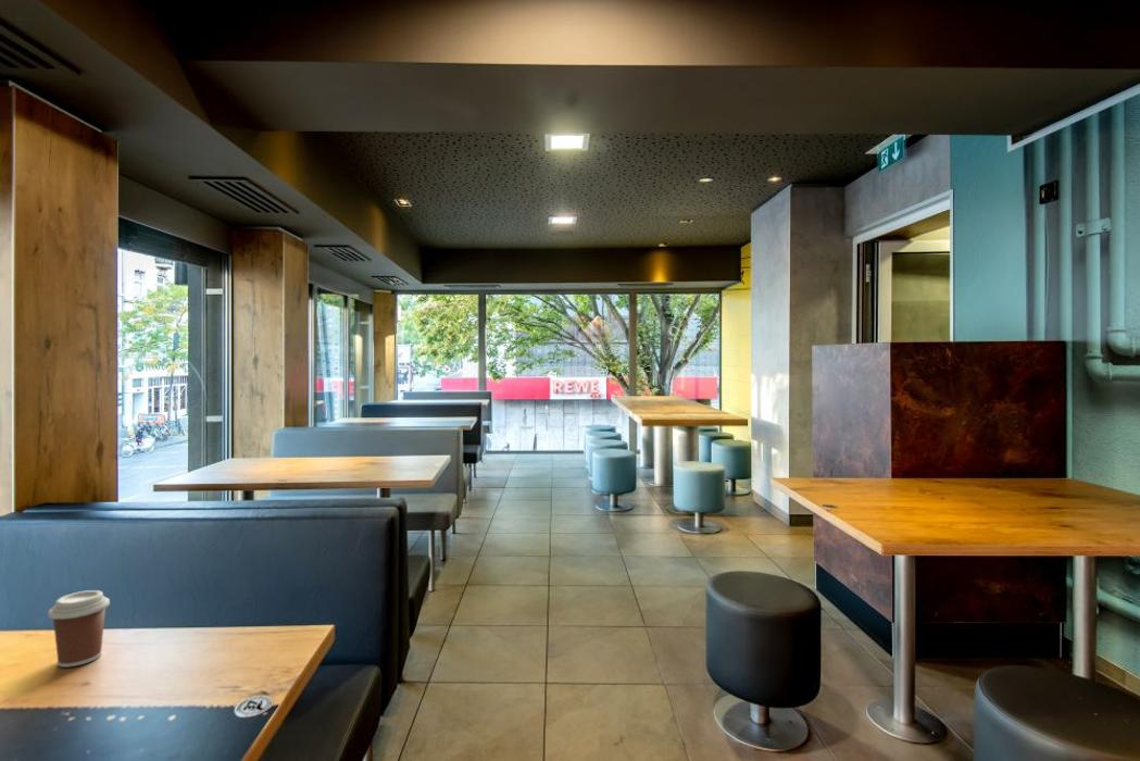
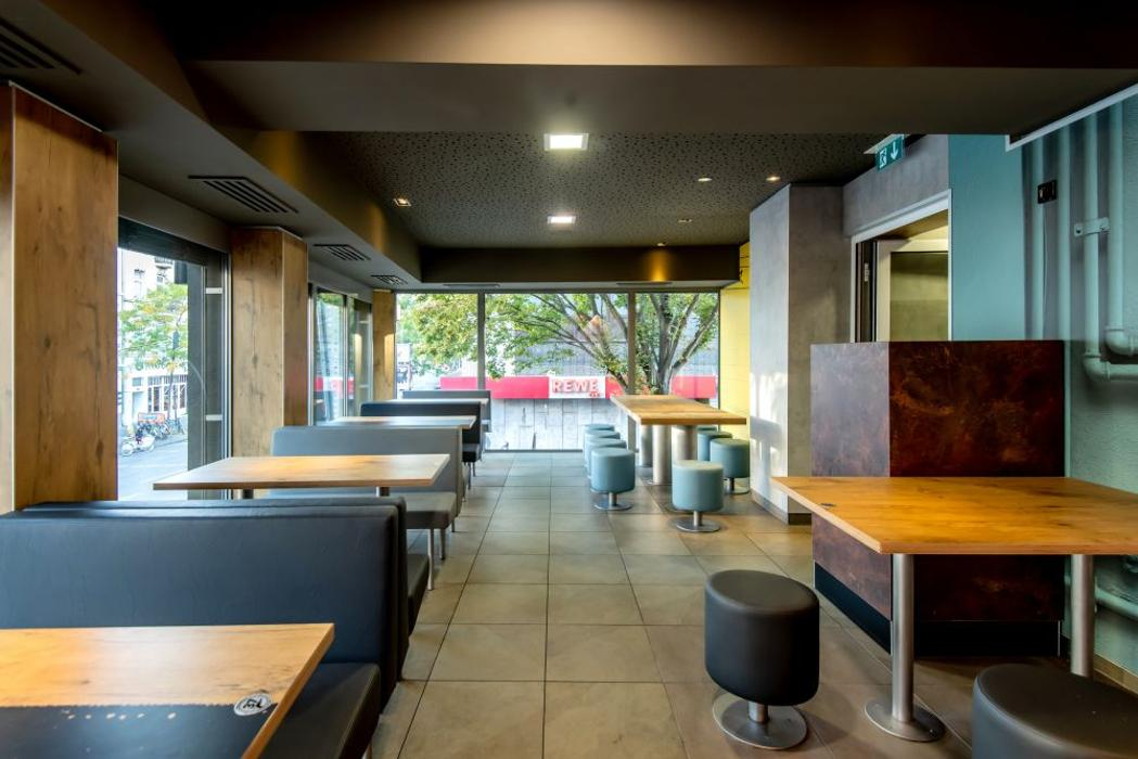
- coffee cup (79, 627)
